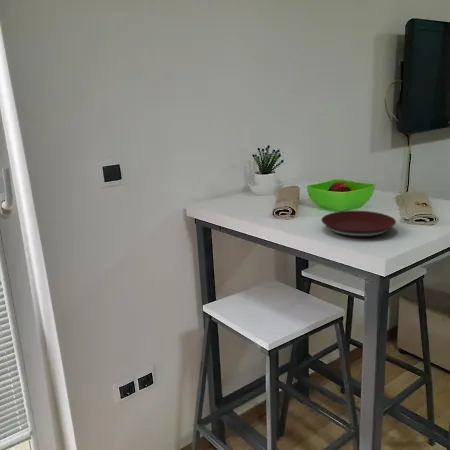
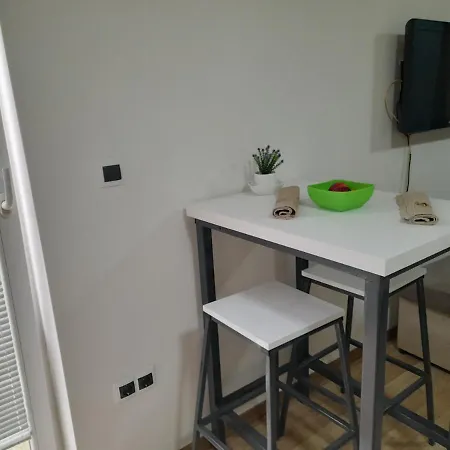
- plate (357, 224)
